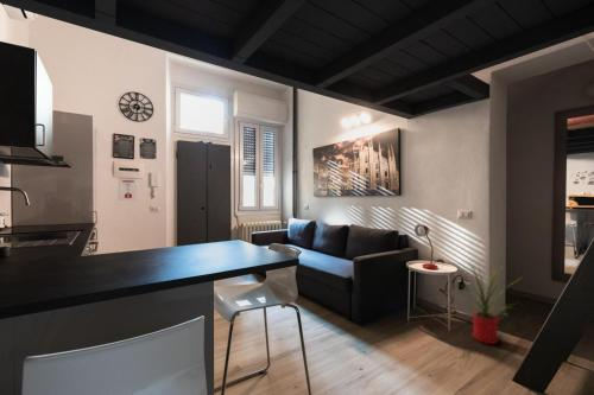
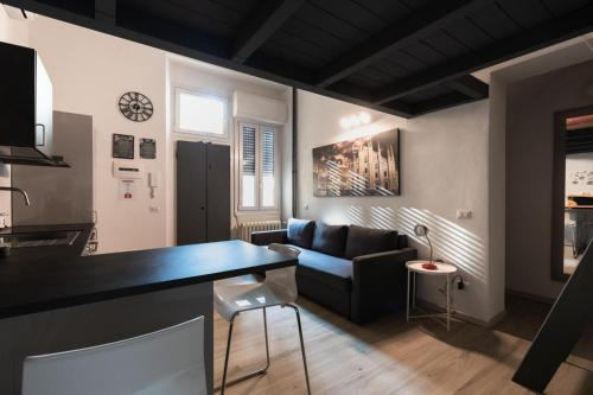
- house plant (486, 300)
